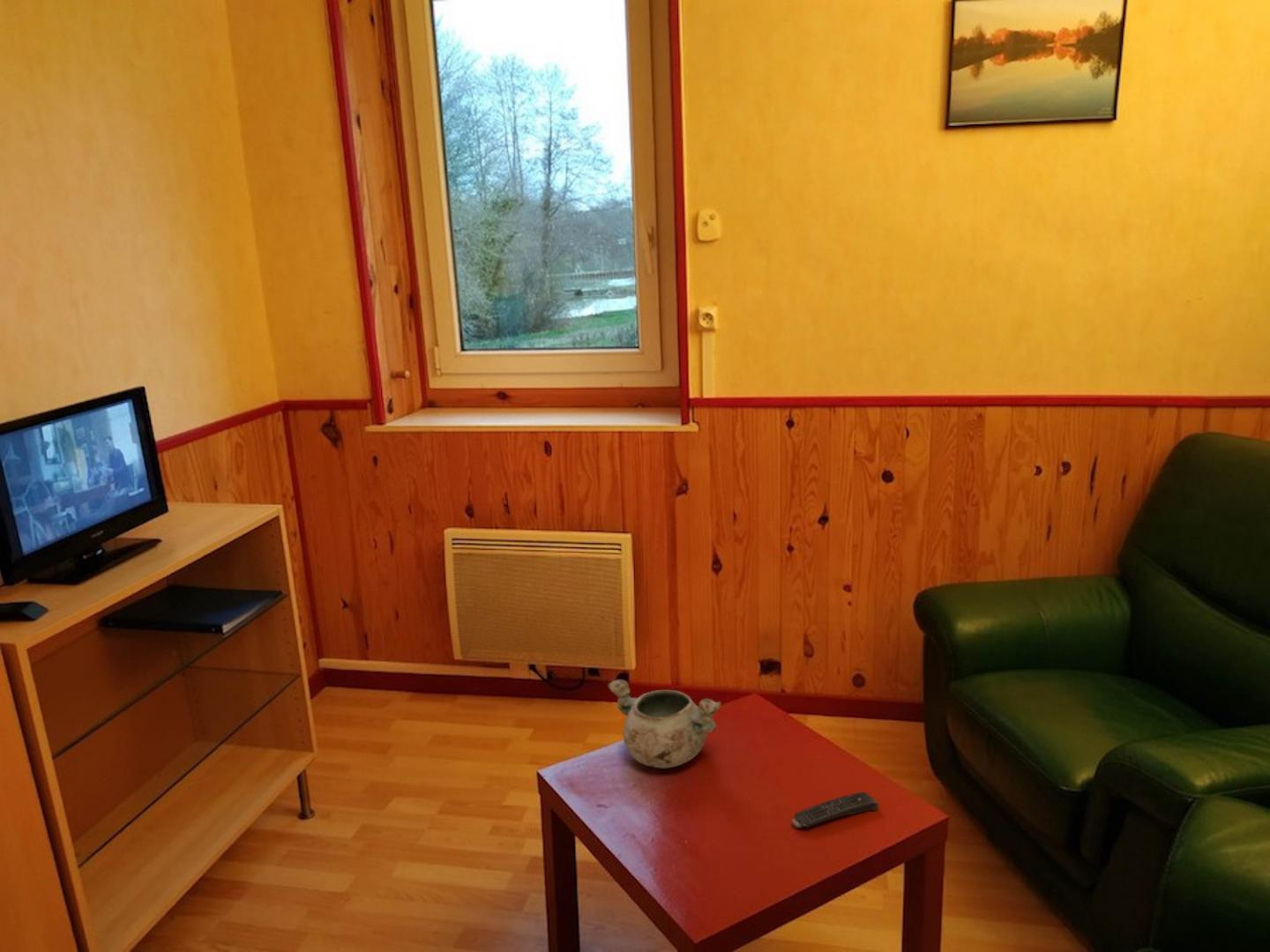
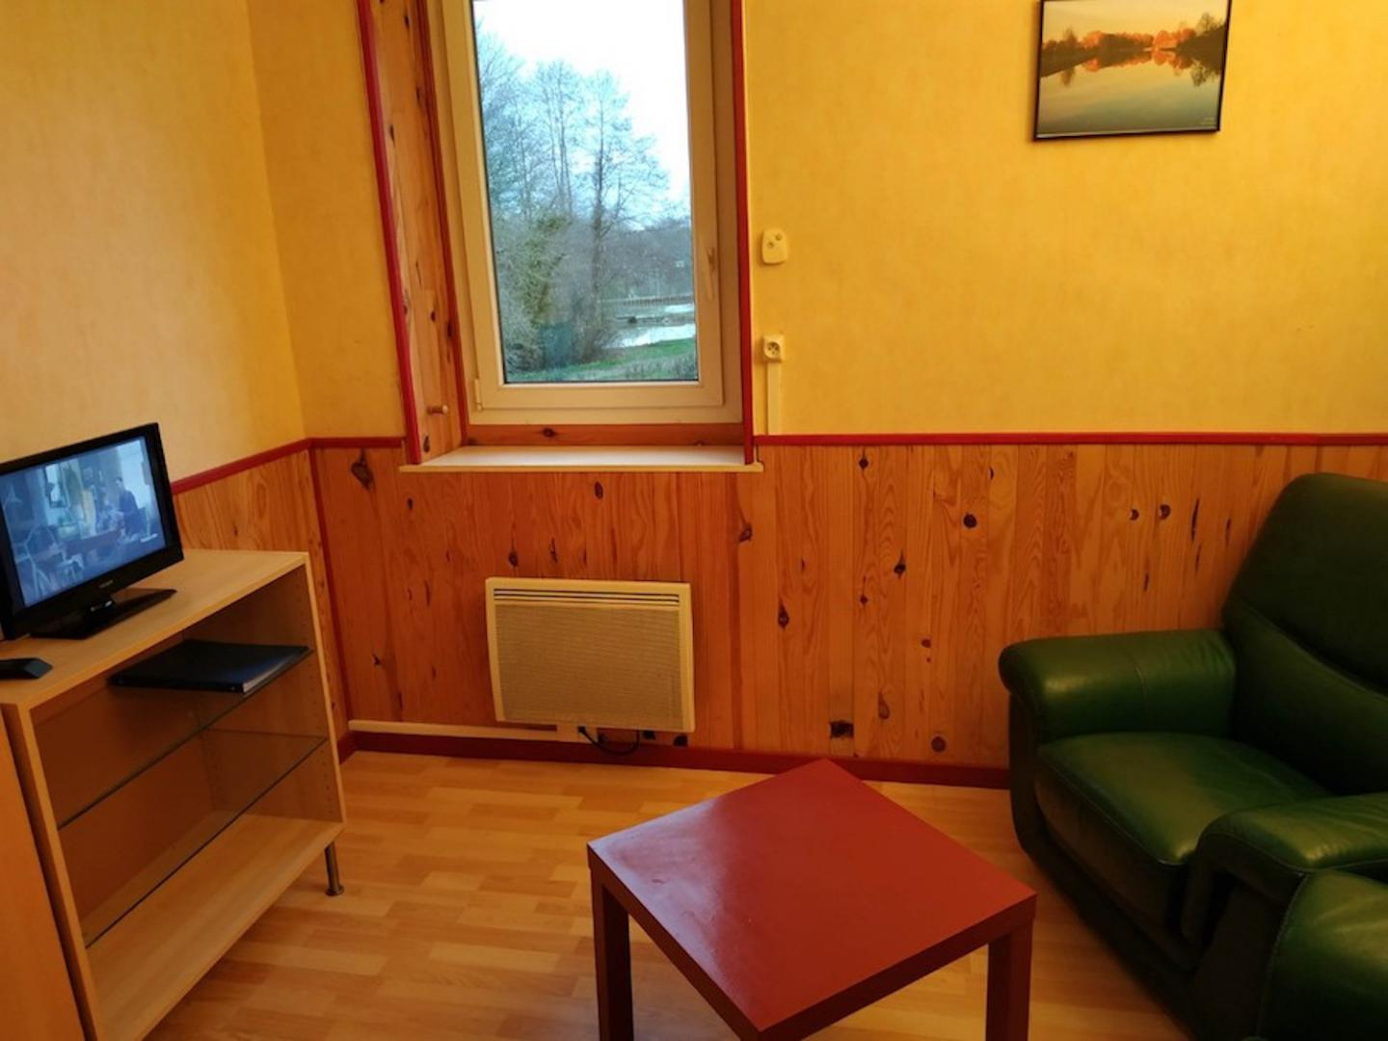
- decorative bowl (662, 722)
- remote control (833, 810)
